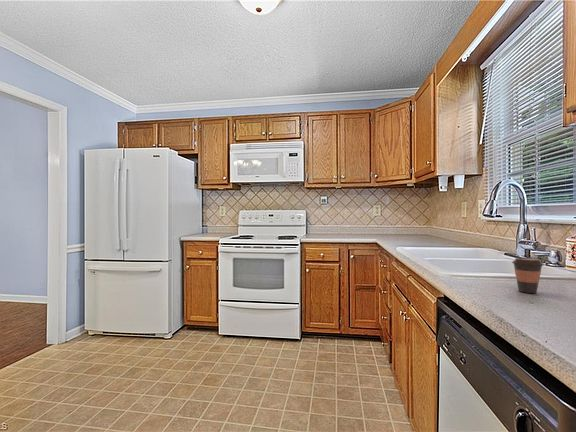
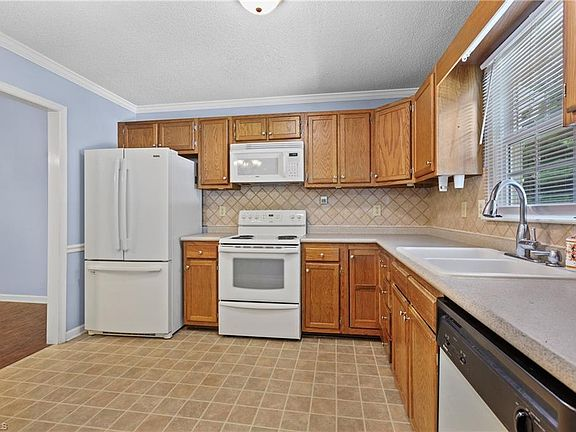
- coffee cup (527, 275)
